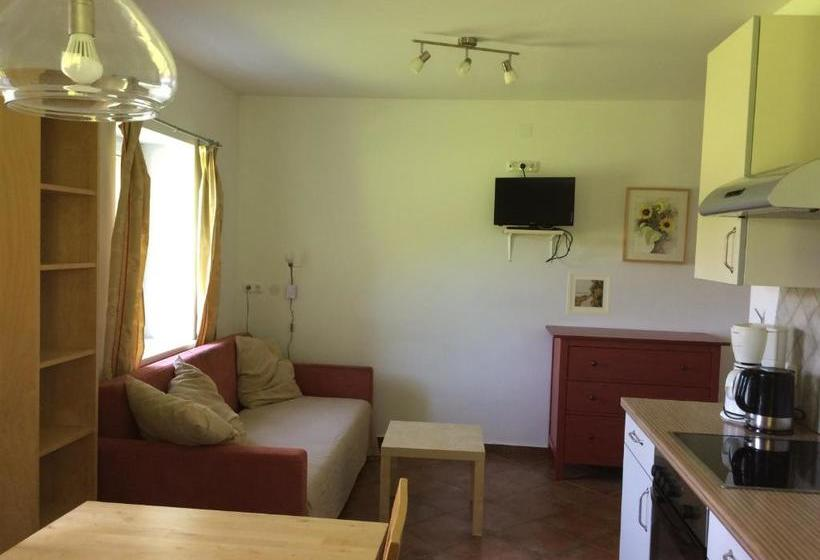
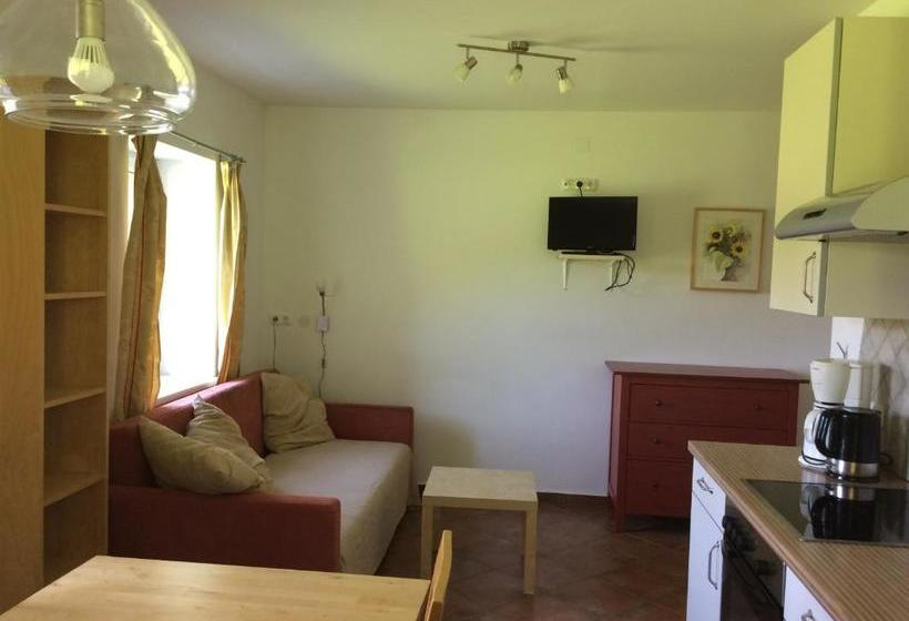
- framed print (588, 293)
